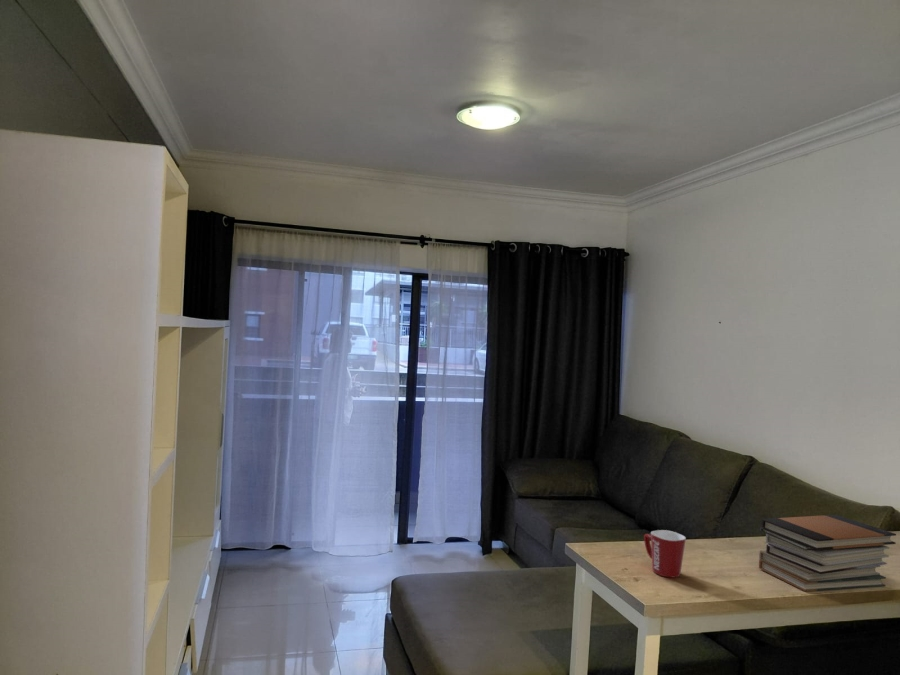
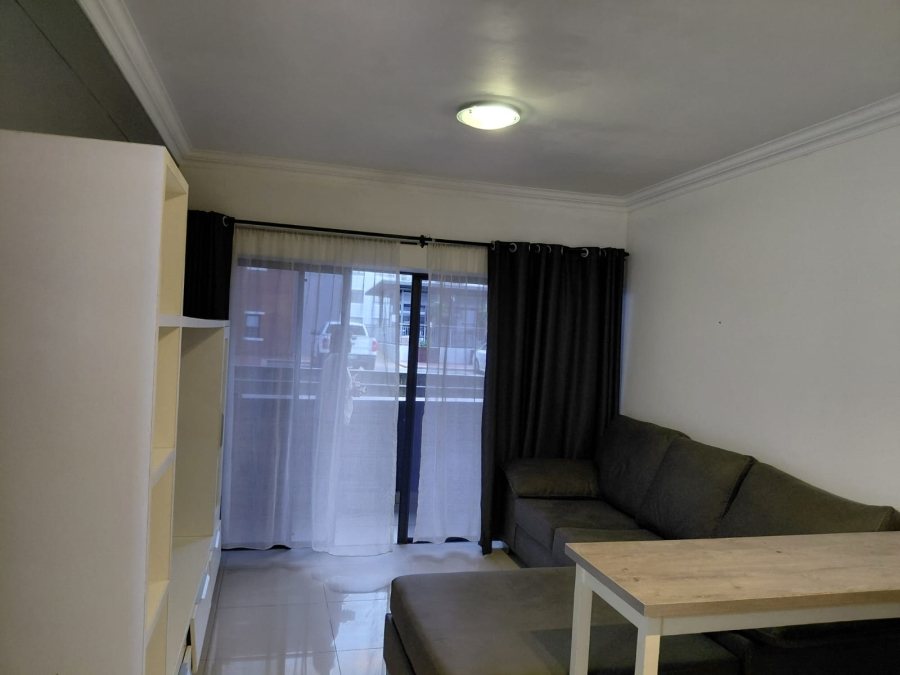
- mug (661, 551)
- book stack (824, 551)
